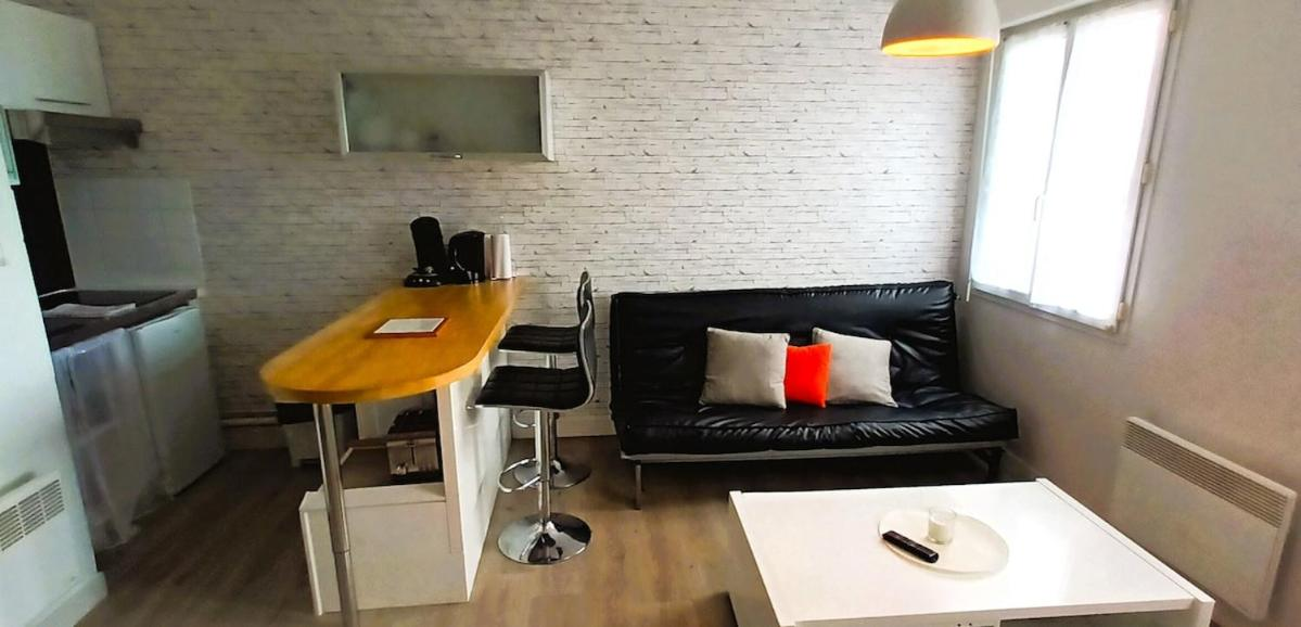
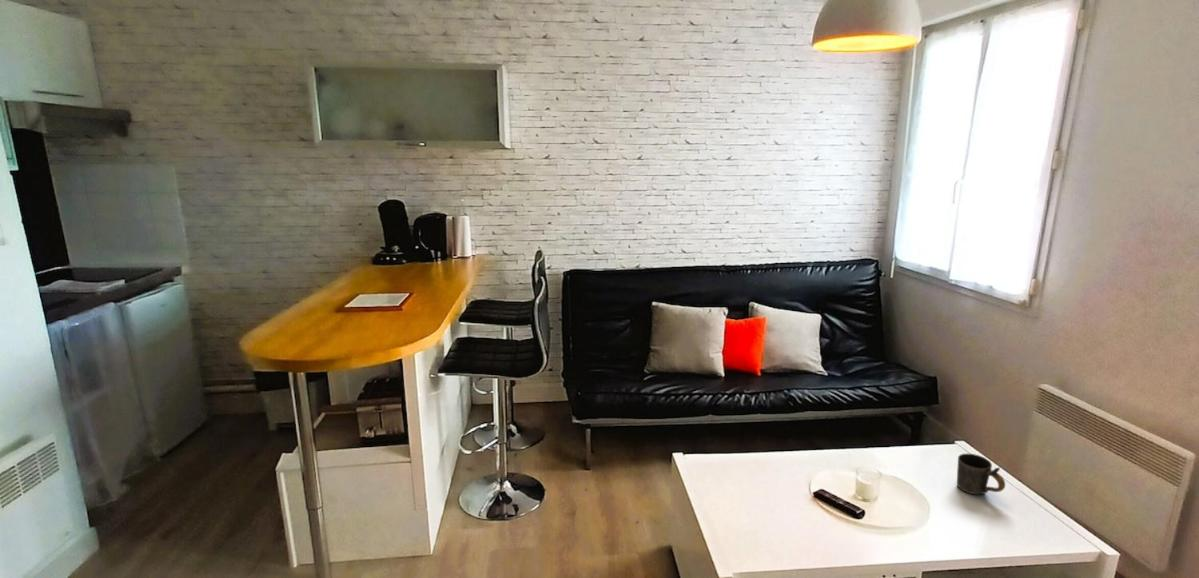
+ mug (977, 477)
